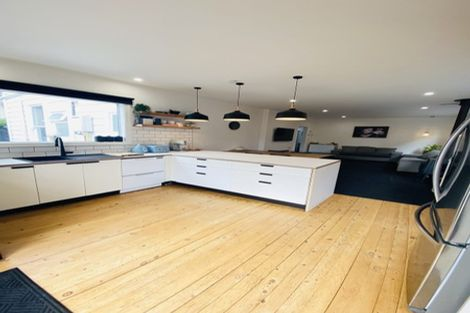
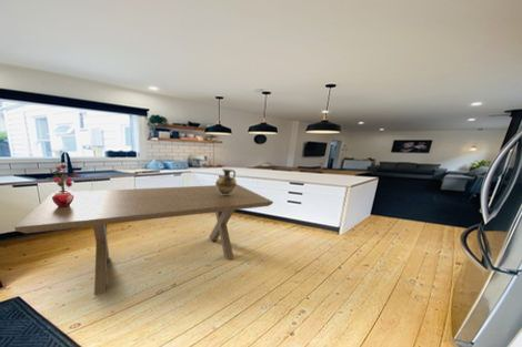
+ potted plant (61, 185)
+ ceramic jug (225, 182)
+ dining table (169, 216)
